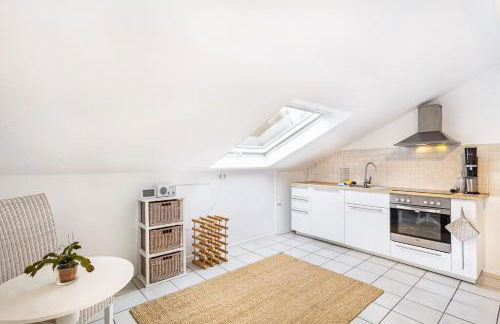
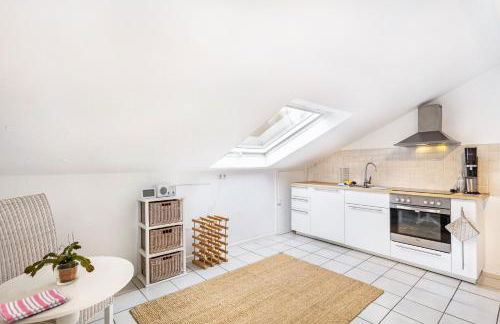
+ dish towel (34, 303)
